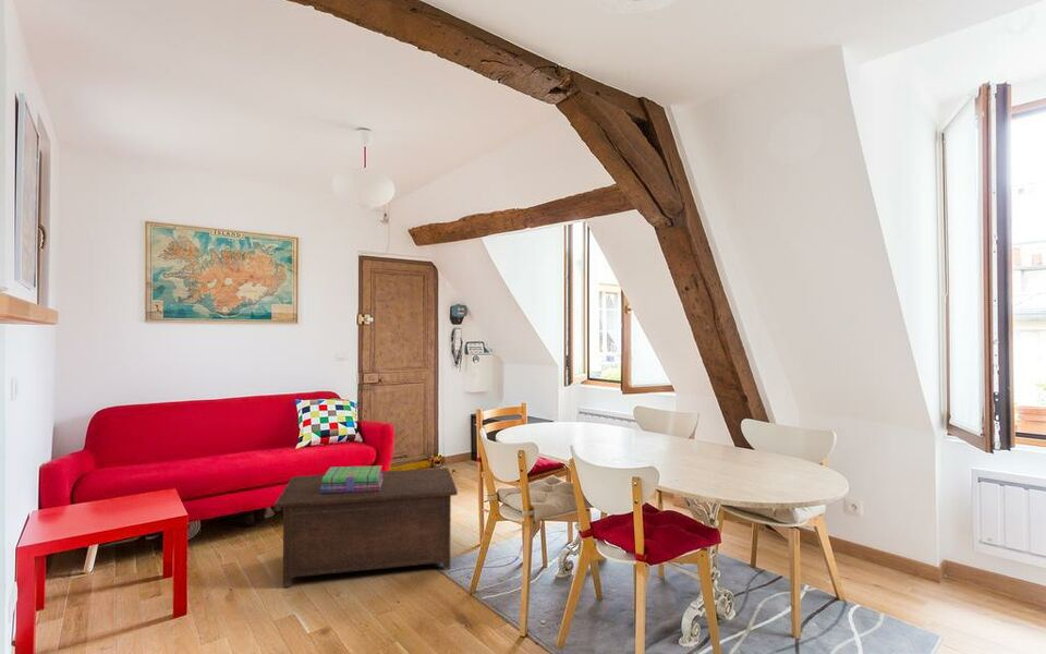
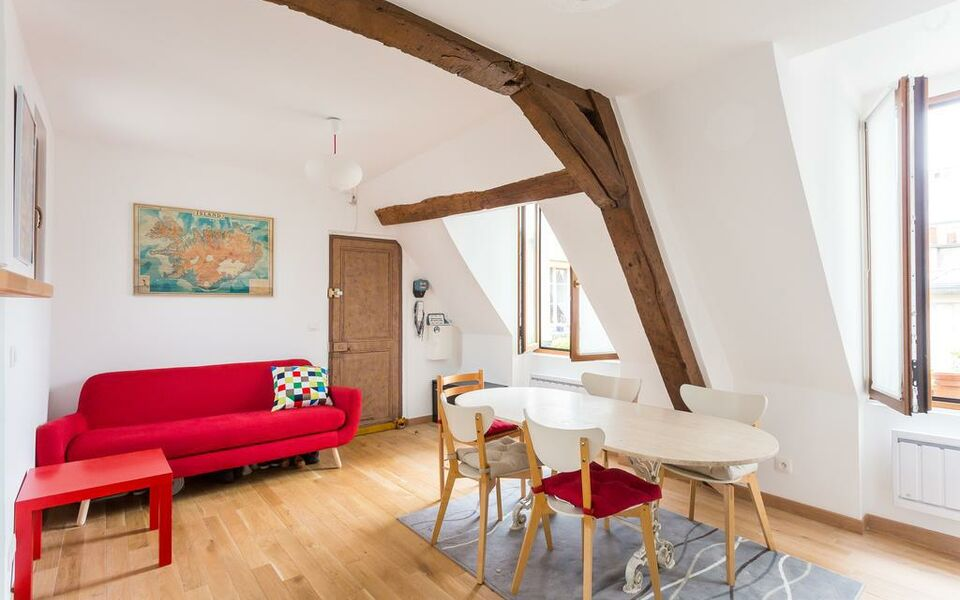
- cabinet (370, 521)
- stack of books (353, 479)
